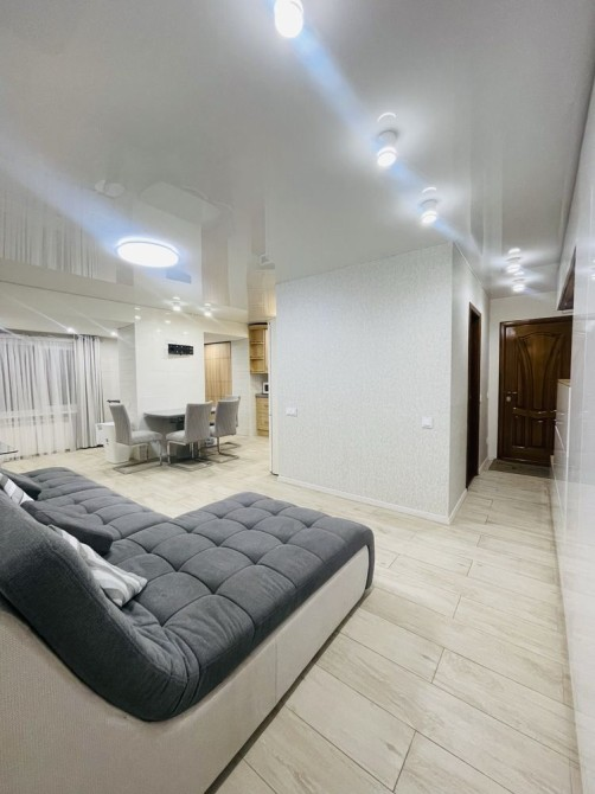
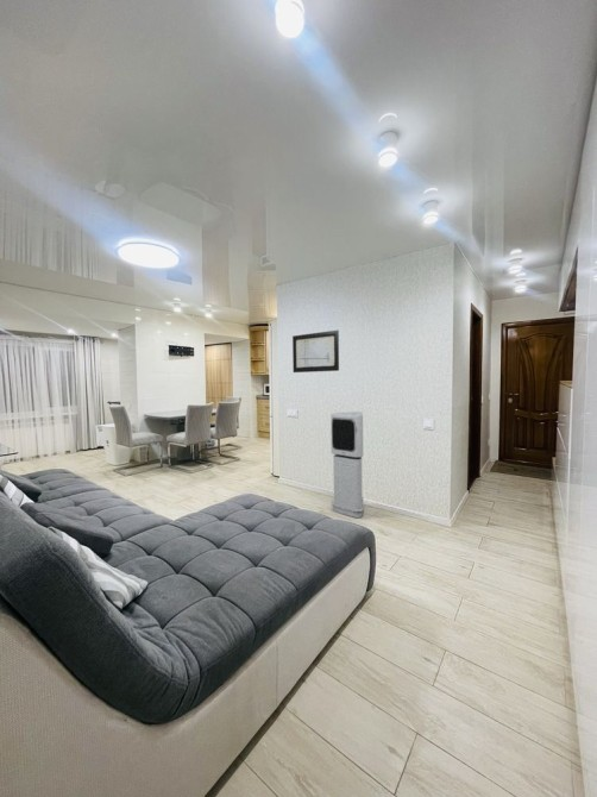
+ wall art (314, 352)
+ air purifier (352, 462)
